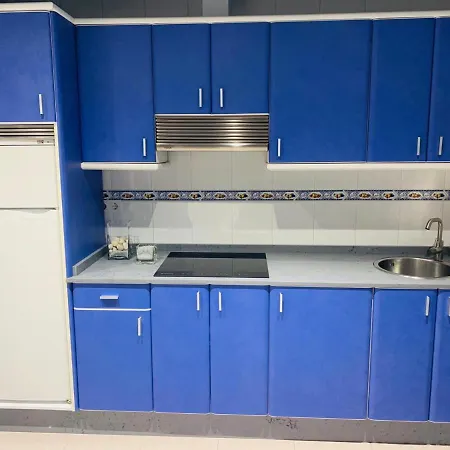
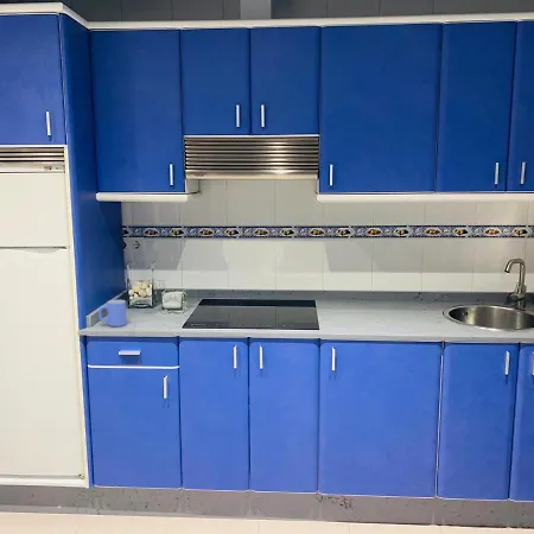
+ mug (113, 312)
